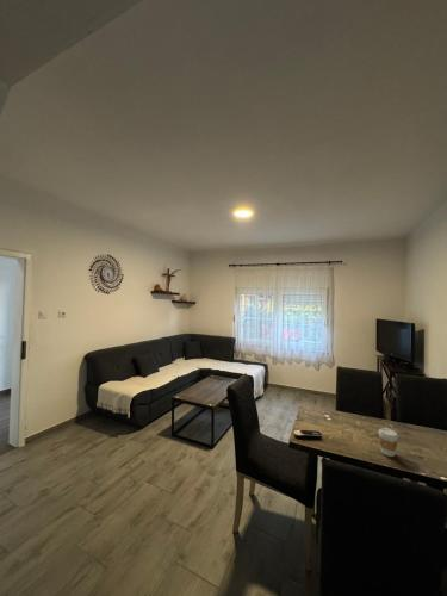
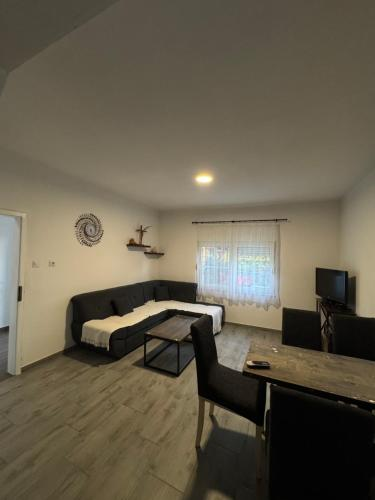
- coffee cup (387, 441)
